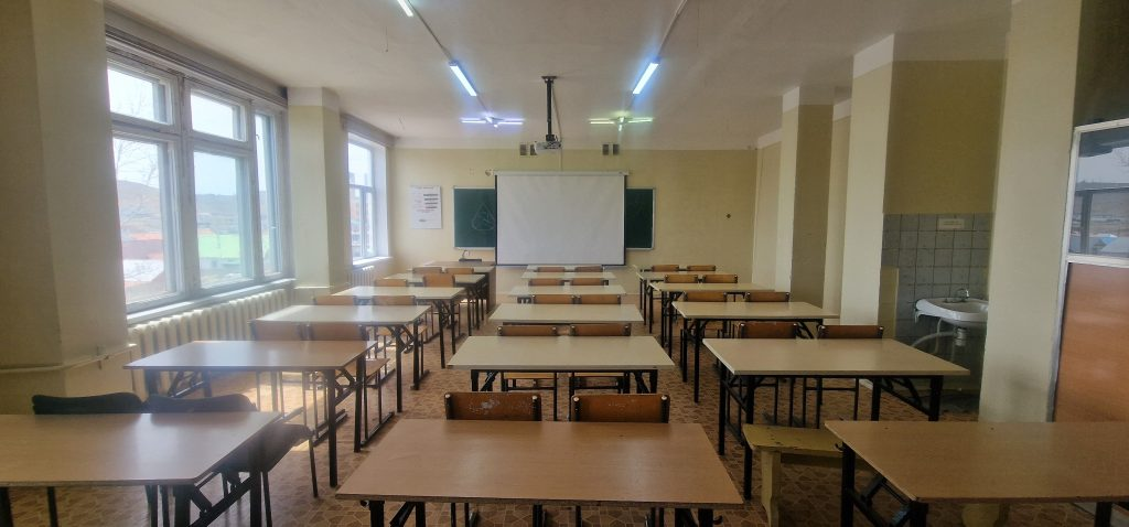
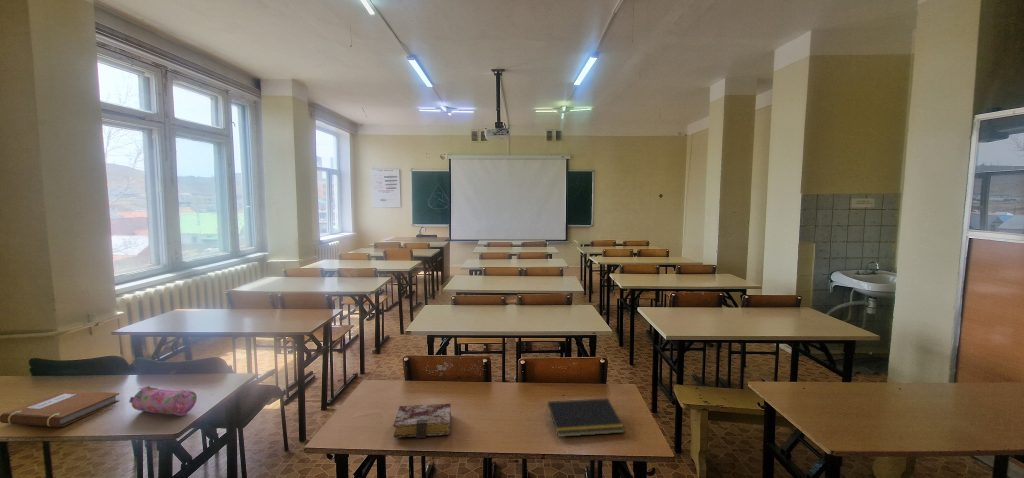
+ book (423, 419)
+ notebook (61, 407)
+ pencil case (163, 400)
+ notepad (584, 416)
